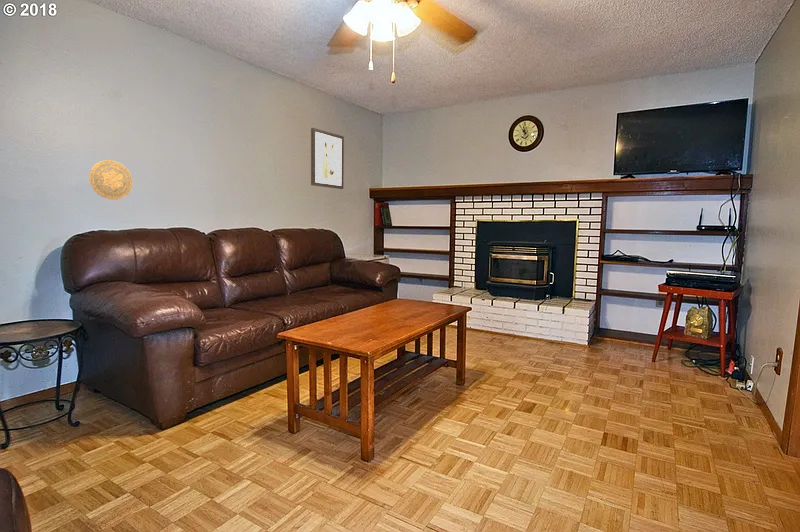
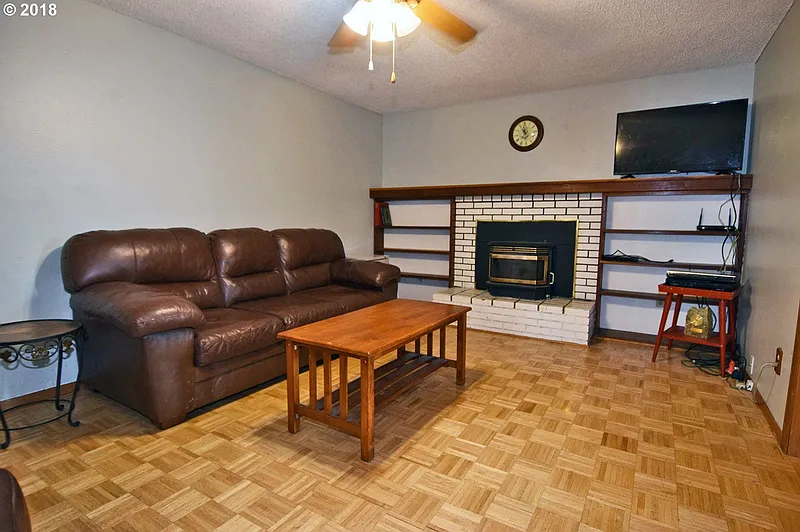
- decorative plate (112, 179)
- wall art (328, 160)
